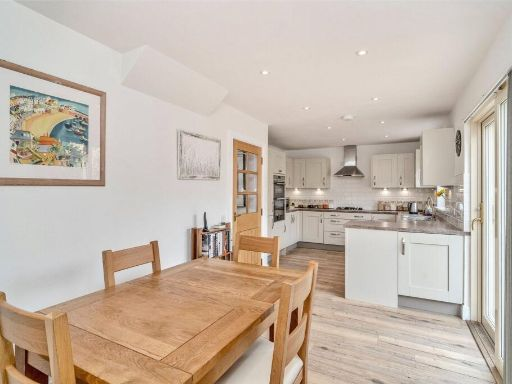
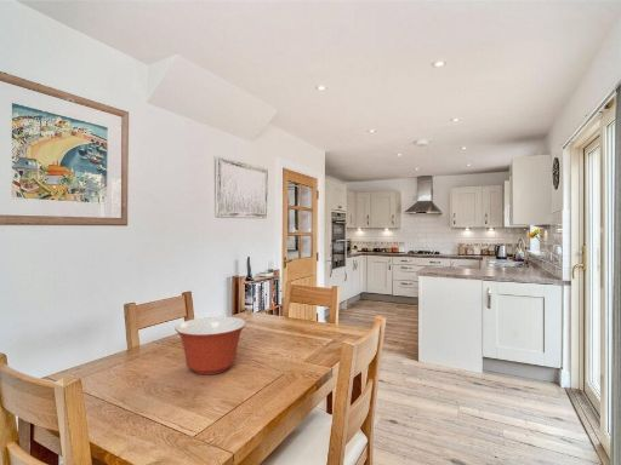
+ mixing bowl (211, 345)
